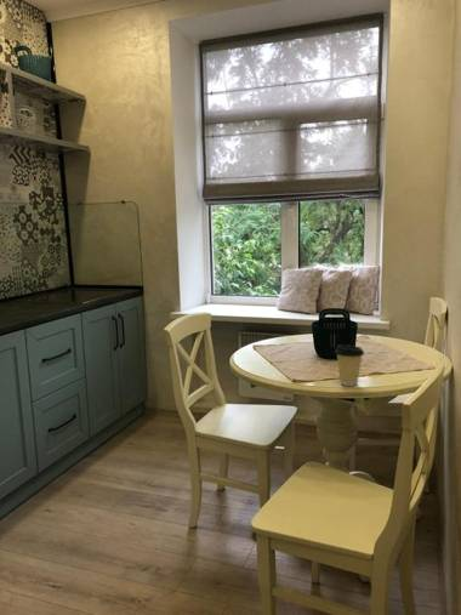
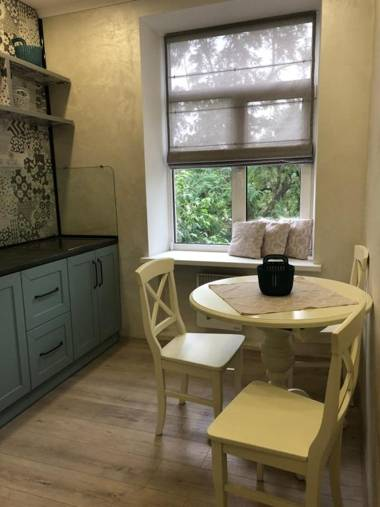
- coffee cup (348, 364)
